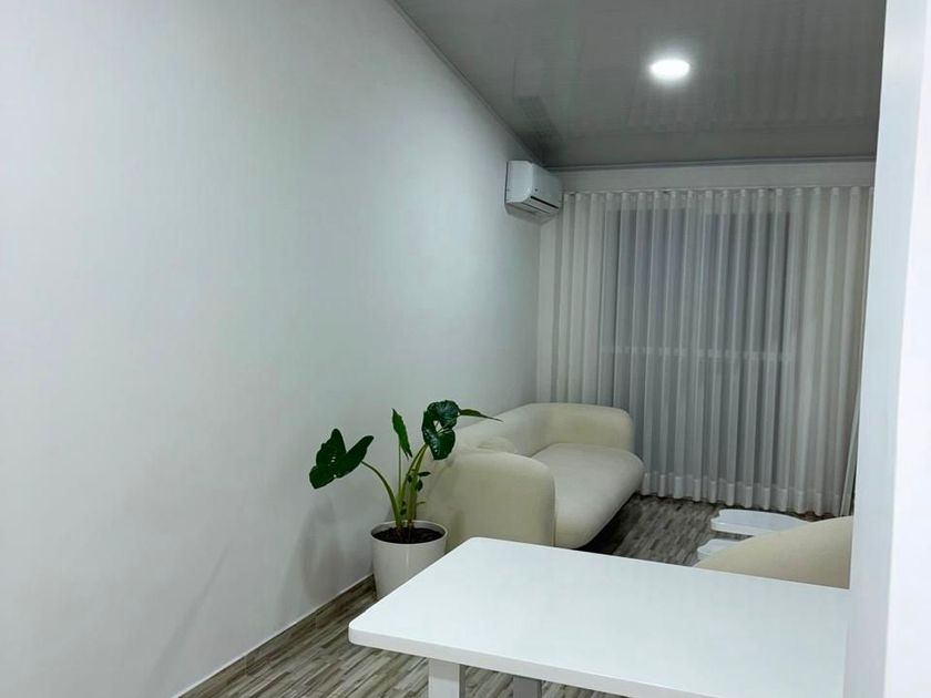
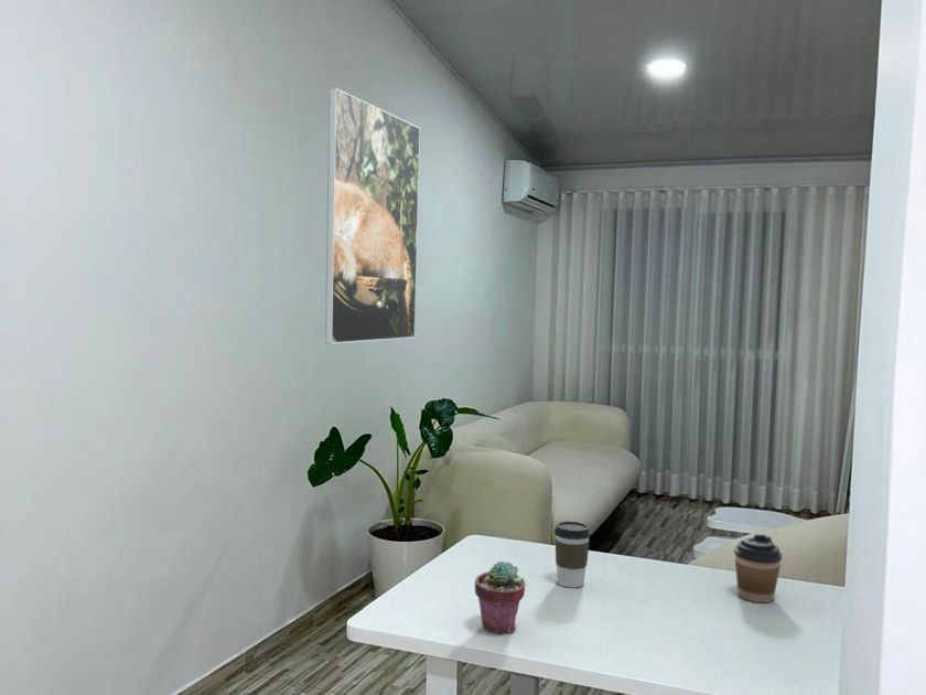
+ potted succulent (499, 594)
+ coffee cup (756, 566)
+ coffee cup (571, 554)
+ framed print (376, 225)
